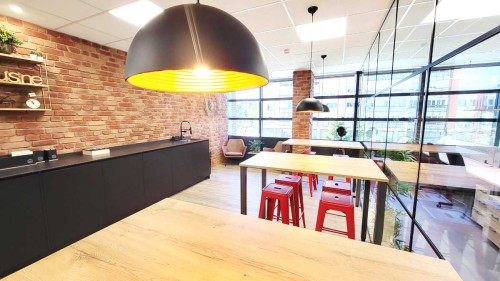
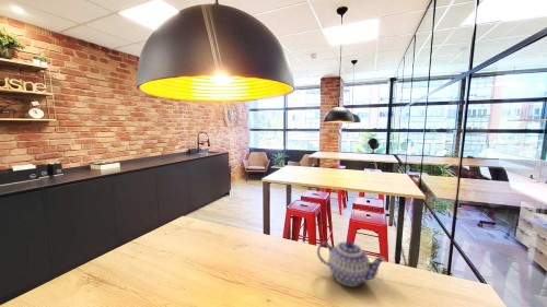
+ teapot (349, 259)
